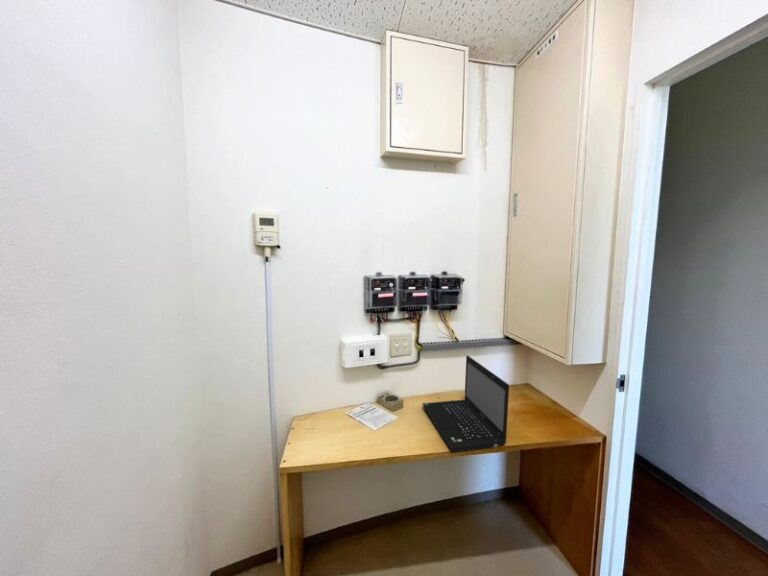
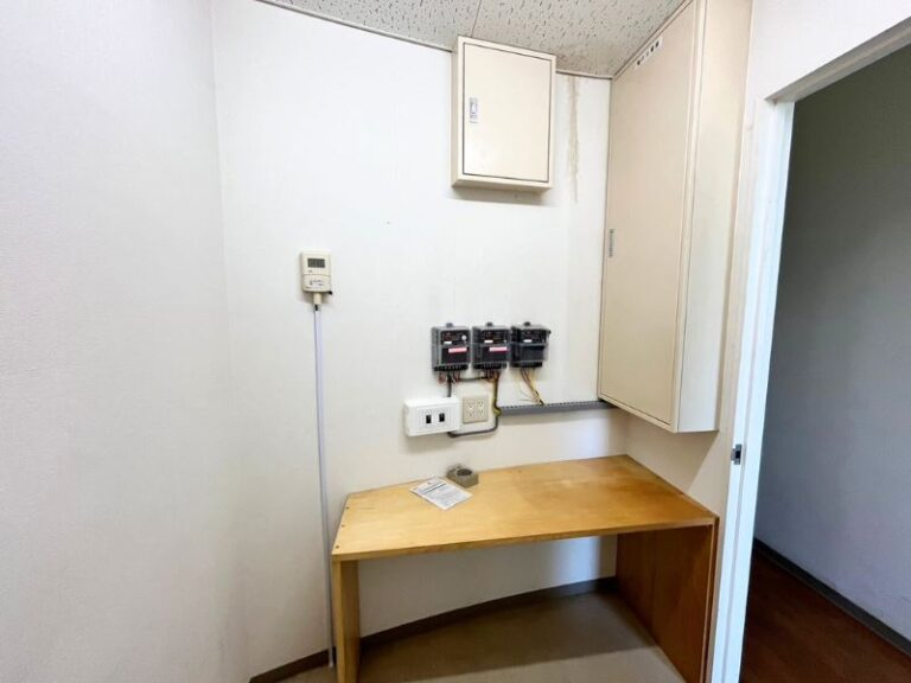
- laptop (460, 400)
